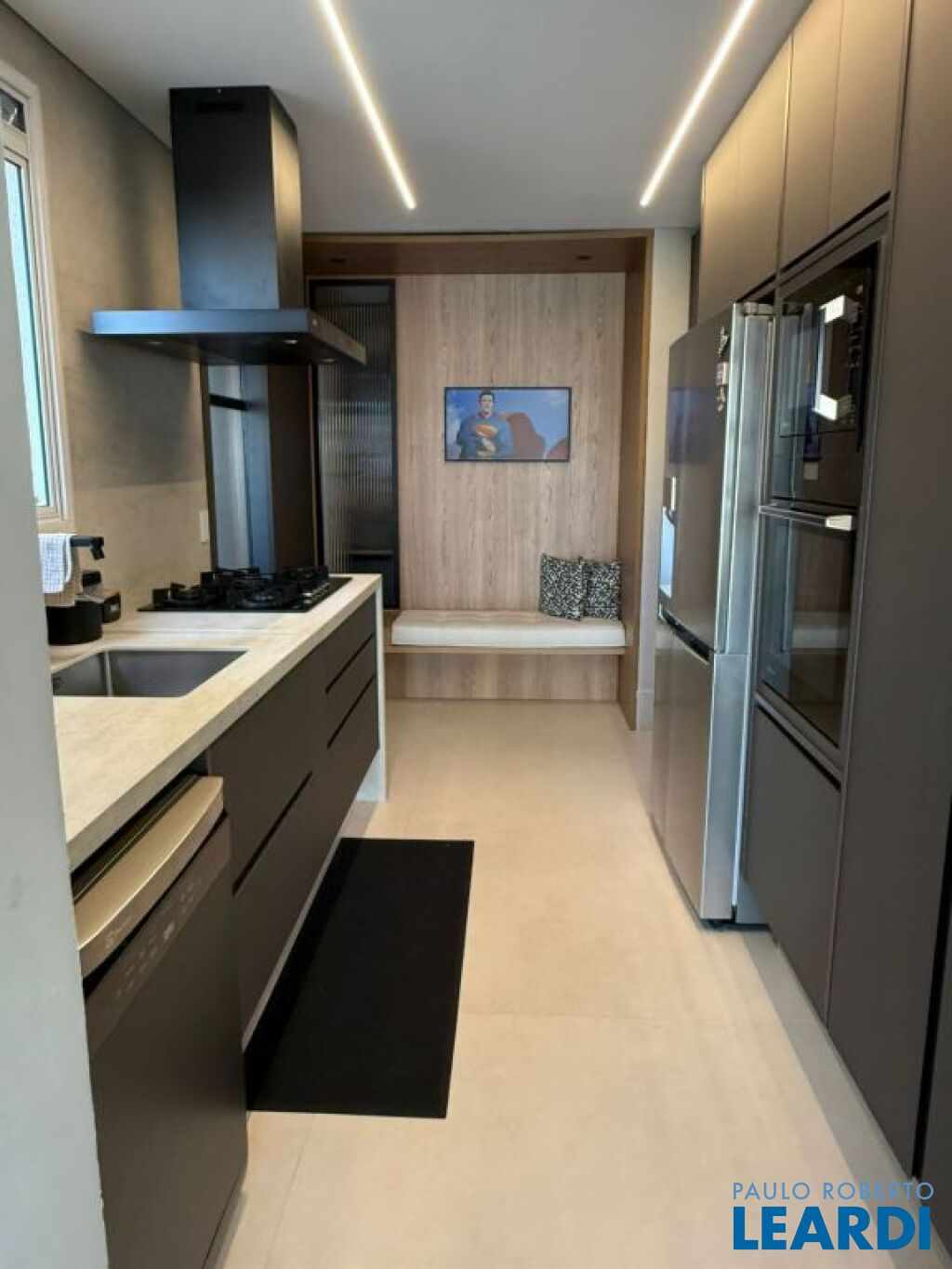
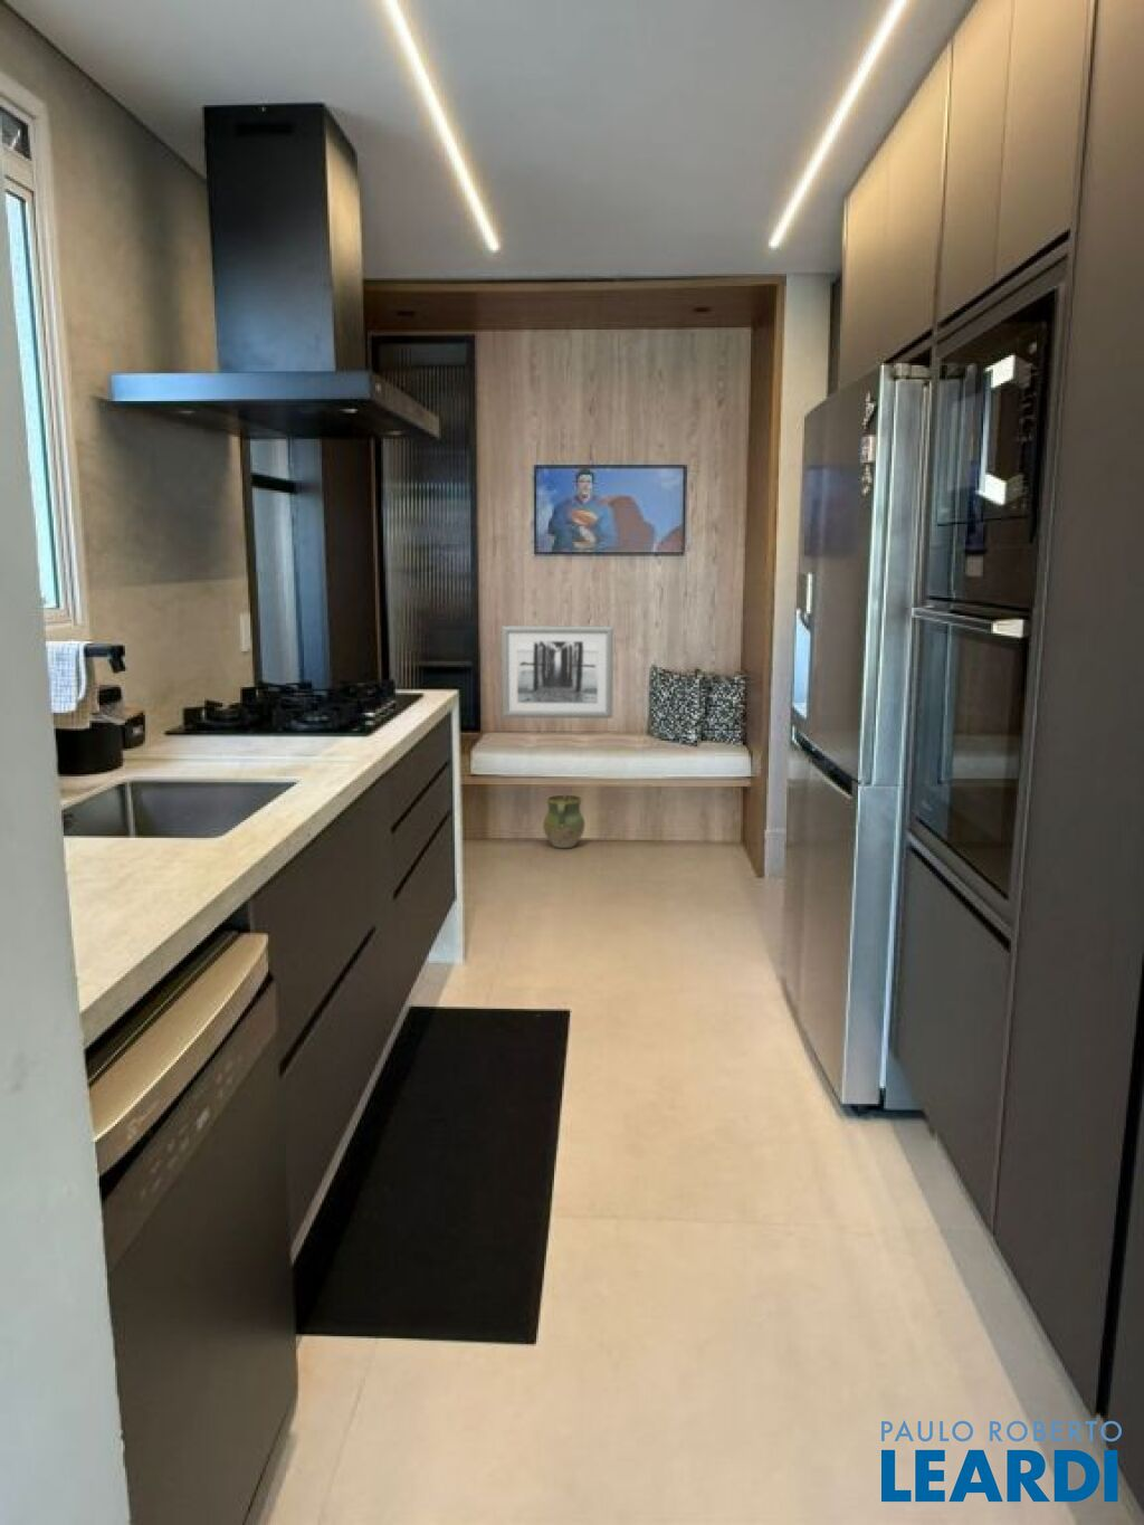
+ wall art (556, 672)
+ ceramic jug (564, 822)
